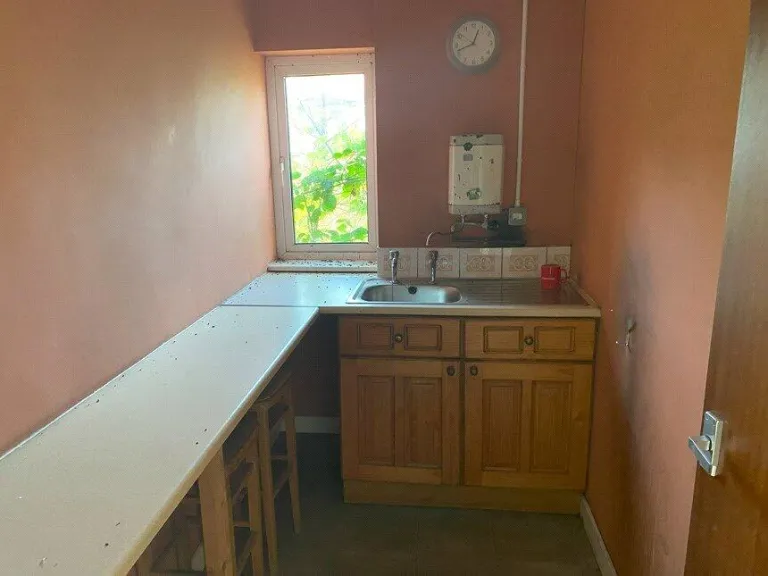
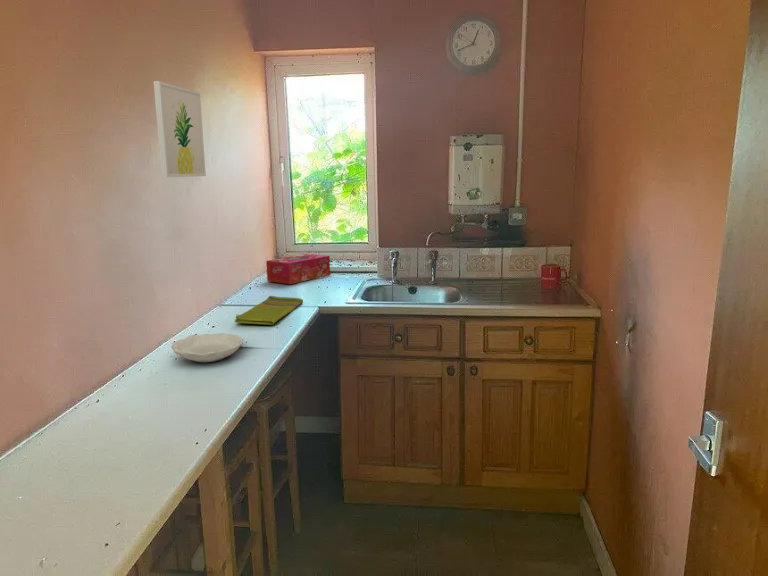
+ wall art (181, 132)
+ tissue box (299, 268)
+ dish towel (271, 309)
+ bowl (208, 349)
